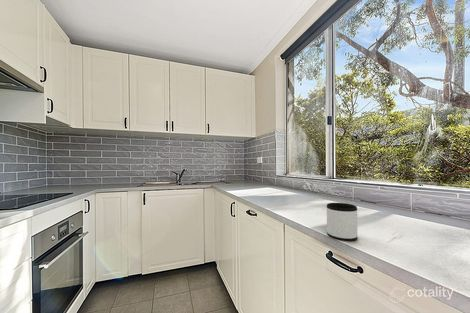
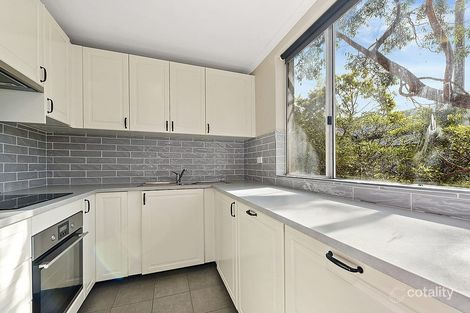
- mug (340, 219)
